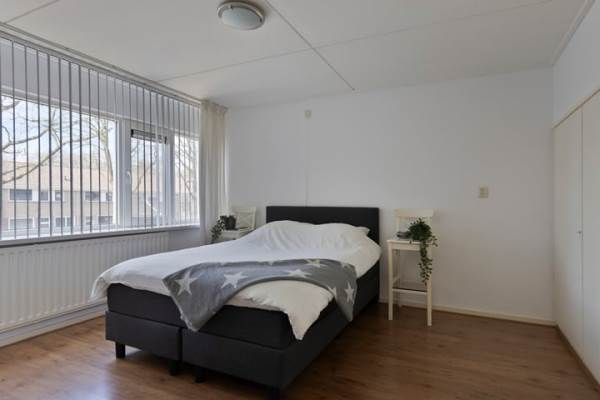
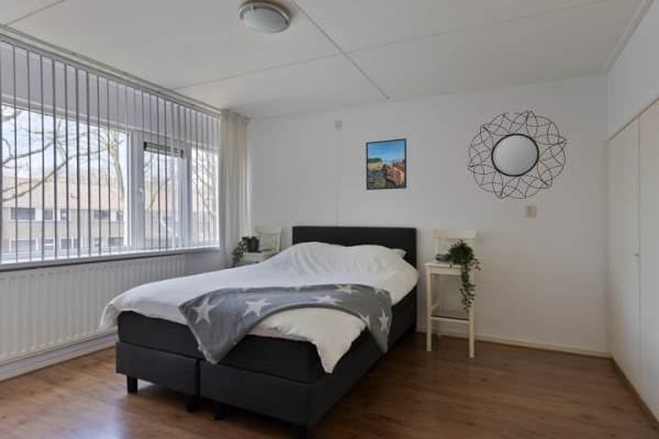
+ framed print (386, 165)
+ home mirror (514, 155)
